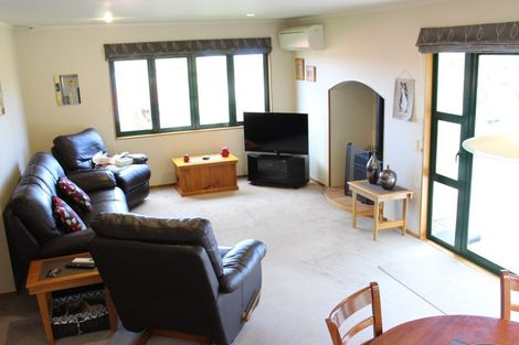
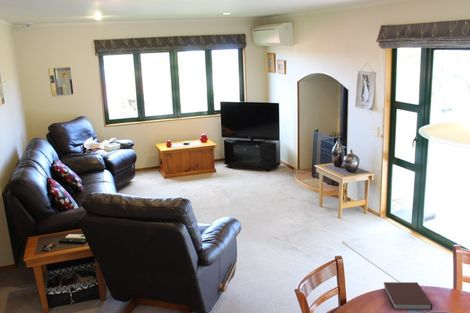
+ notebook (406, 295)
